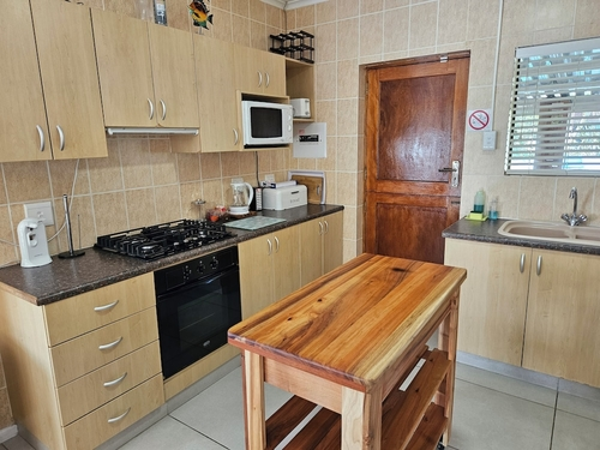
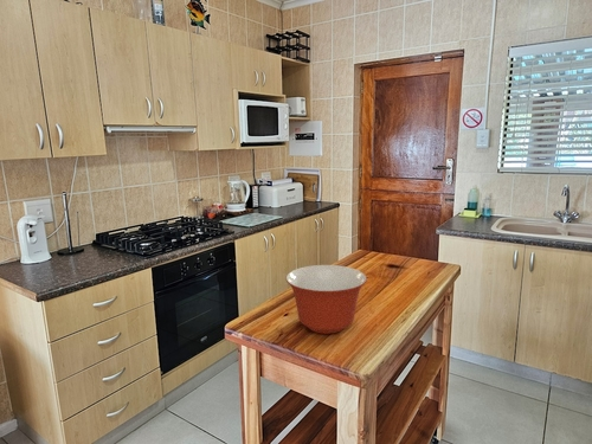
+ mixing bowl (326, 301)
